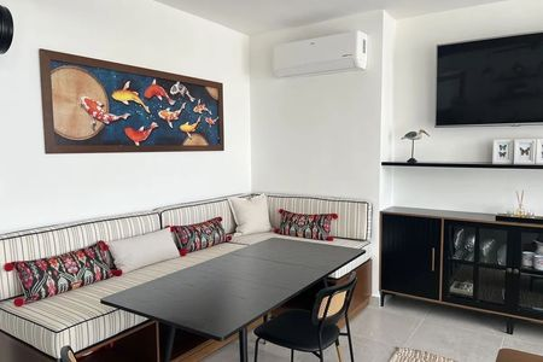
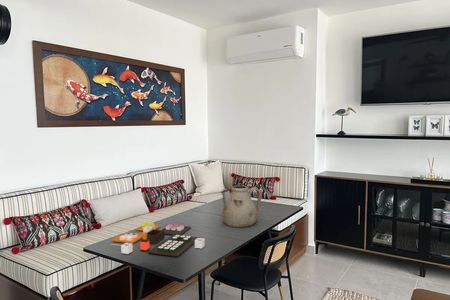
+ teapot (240, 204)
+ toy food set (163, 231)
